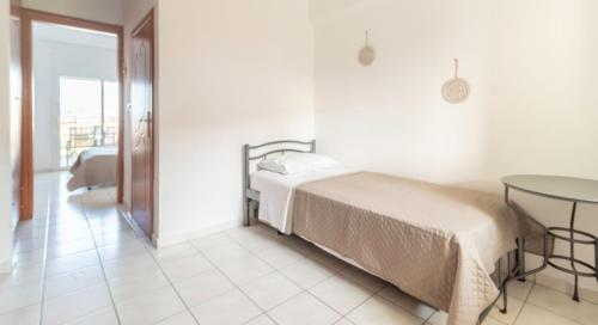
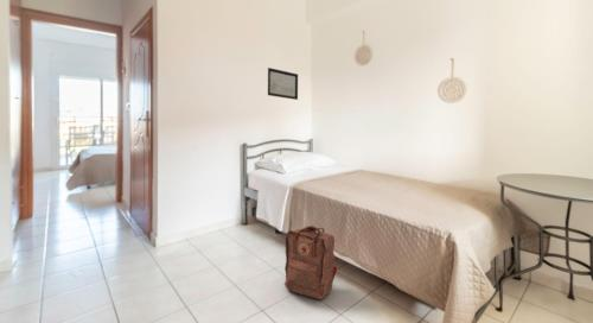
+ backpack (308, 256)
+ wall art (282, 84)
